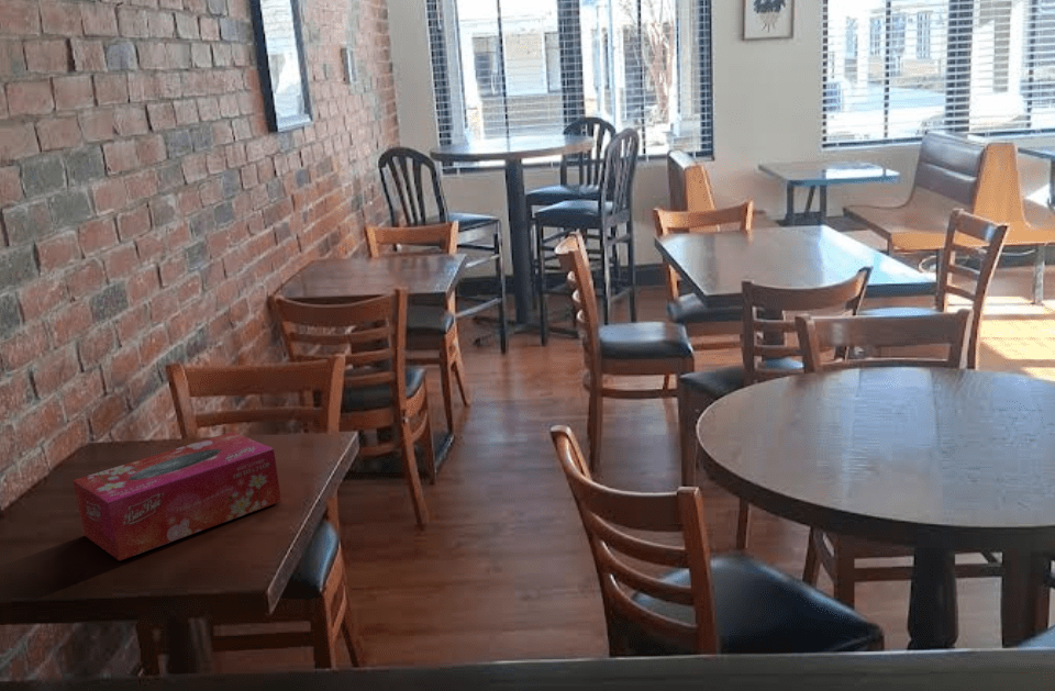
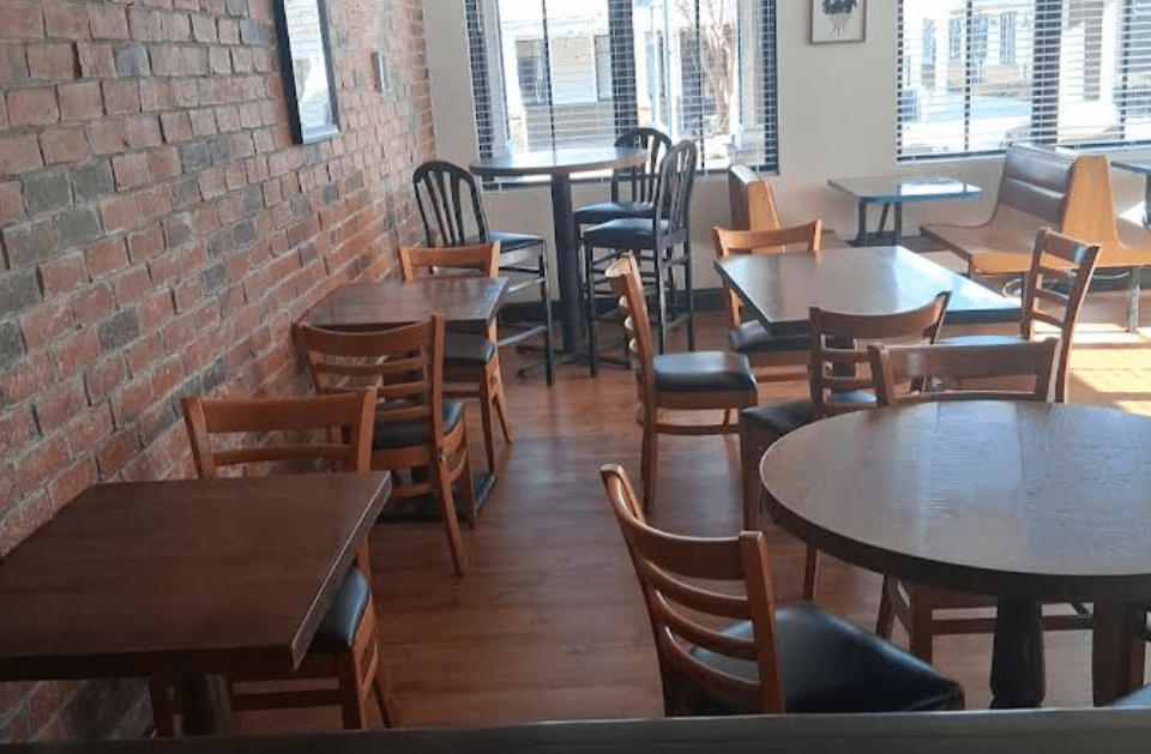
- tissue box (180, 491)
